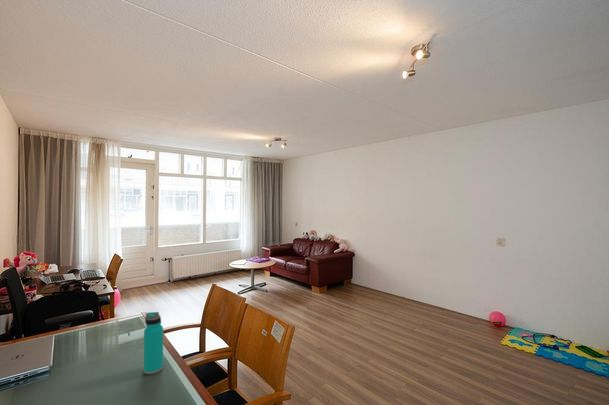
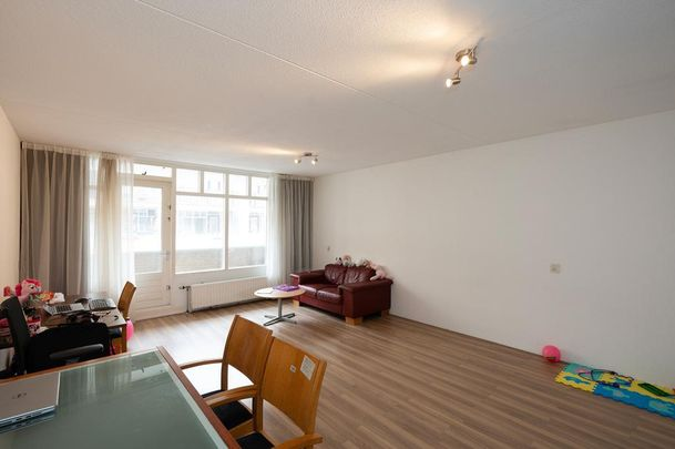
- water bottle (153, 341)
